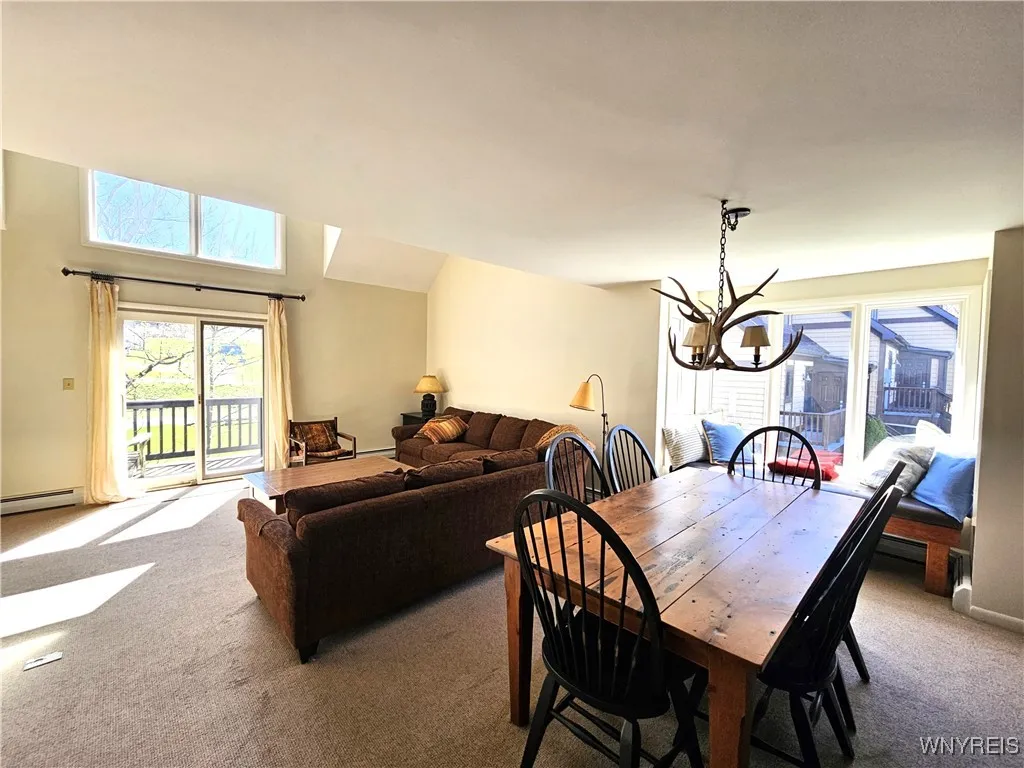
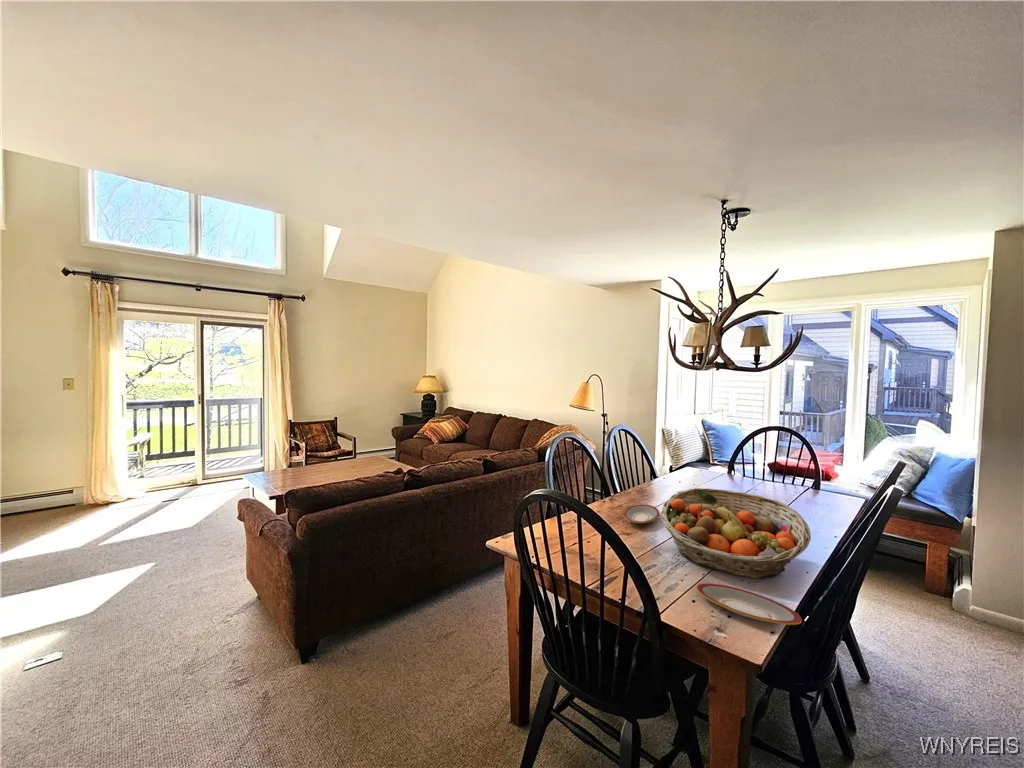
+ plate (641, 515)
+ fruit basket (729, 529)
+ plate (745, 605)
